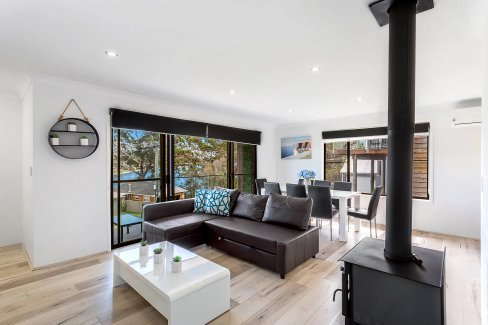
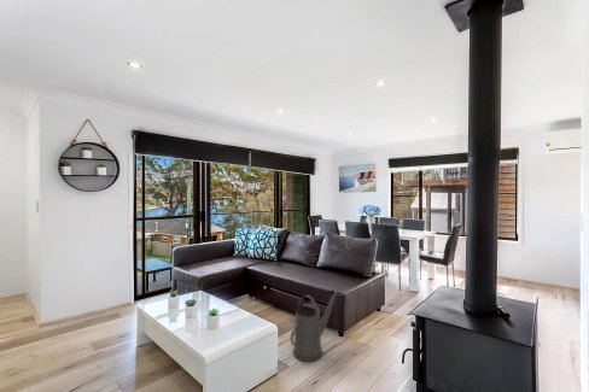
+ watering can (314, 320)
